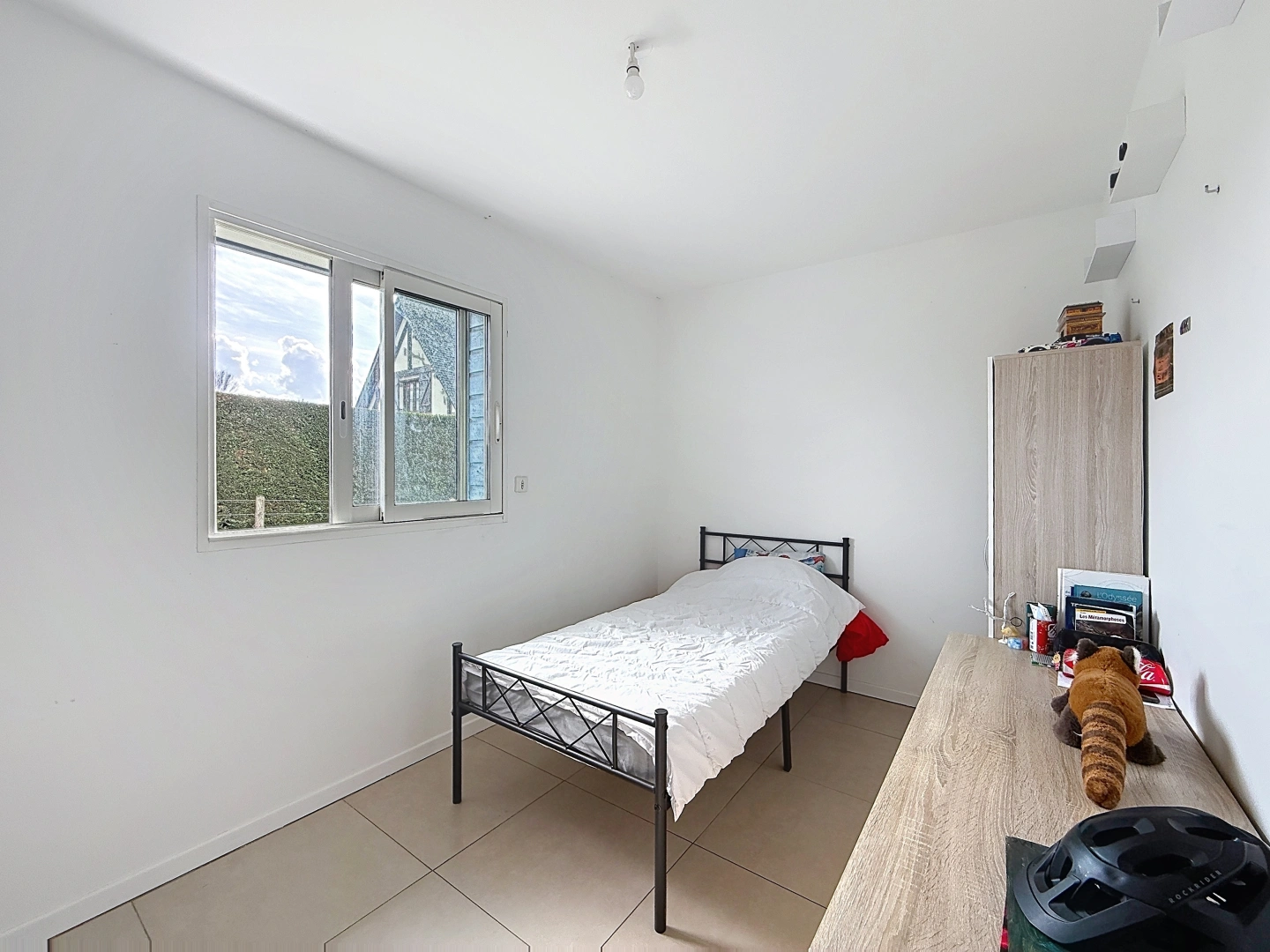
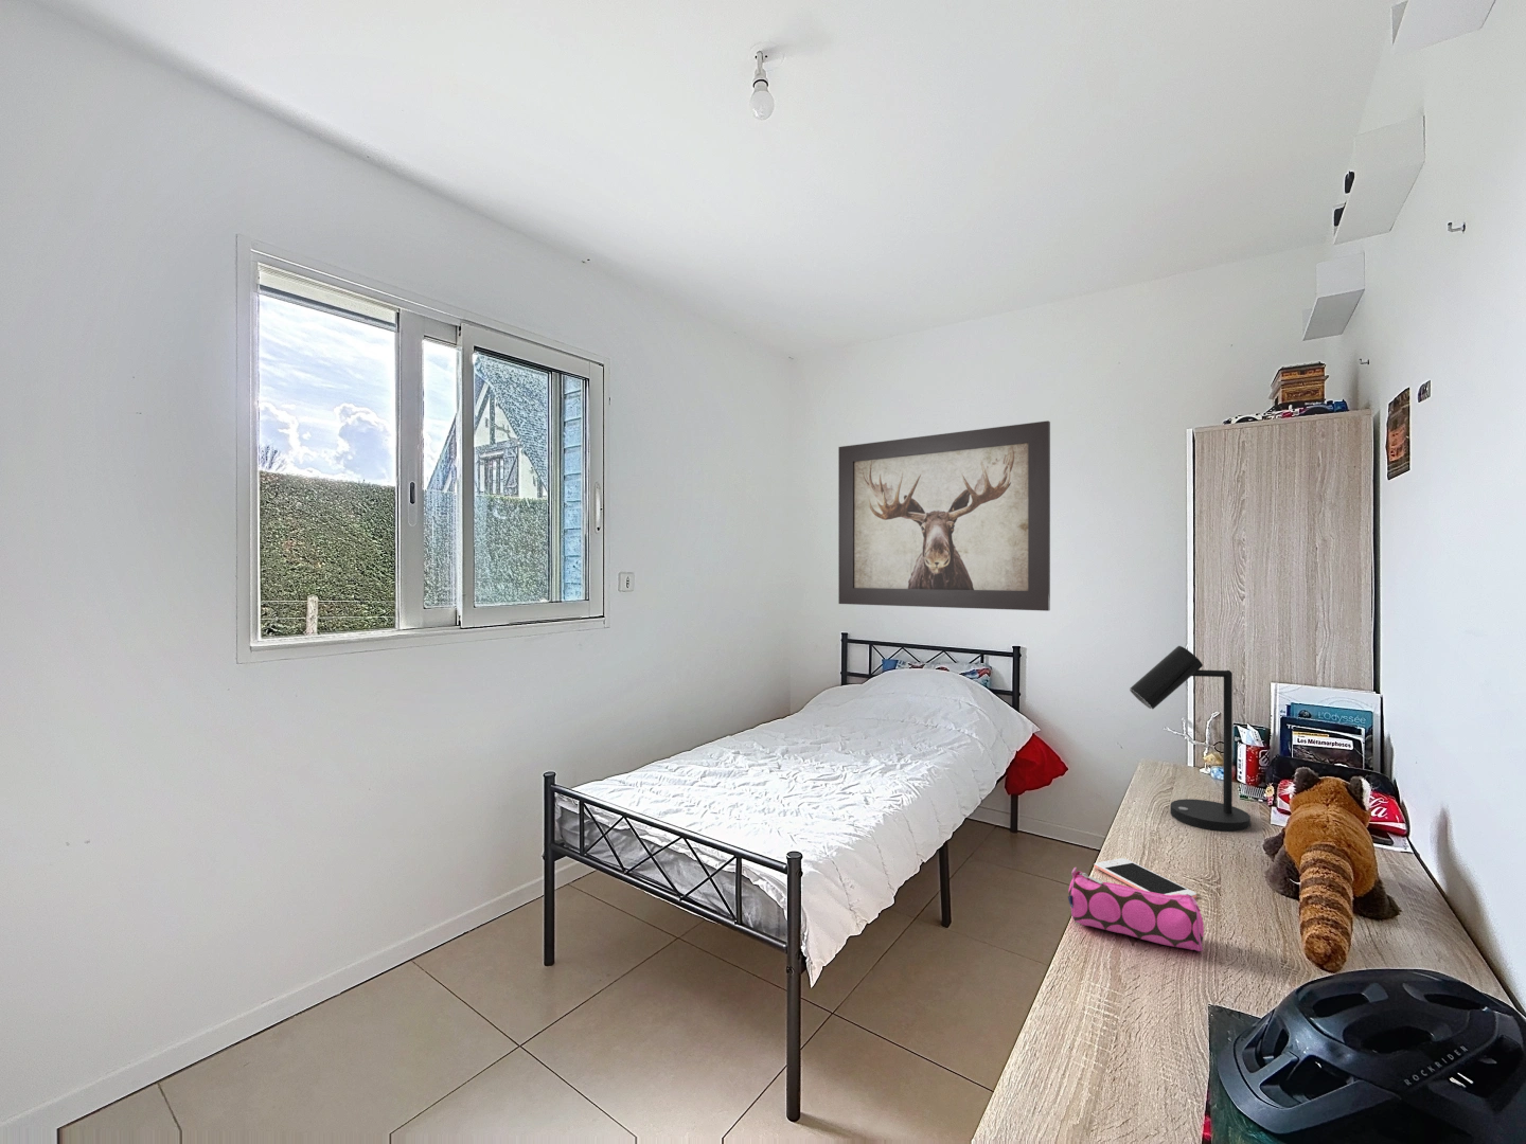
+ desk lamp (1224, 731)
+ cell phone (1143, 880)
+ pencil case (1133, 907)
+ wall art (935, 522)
